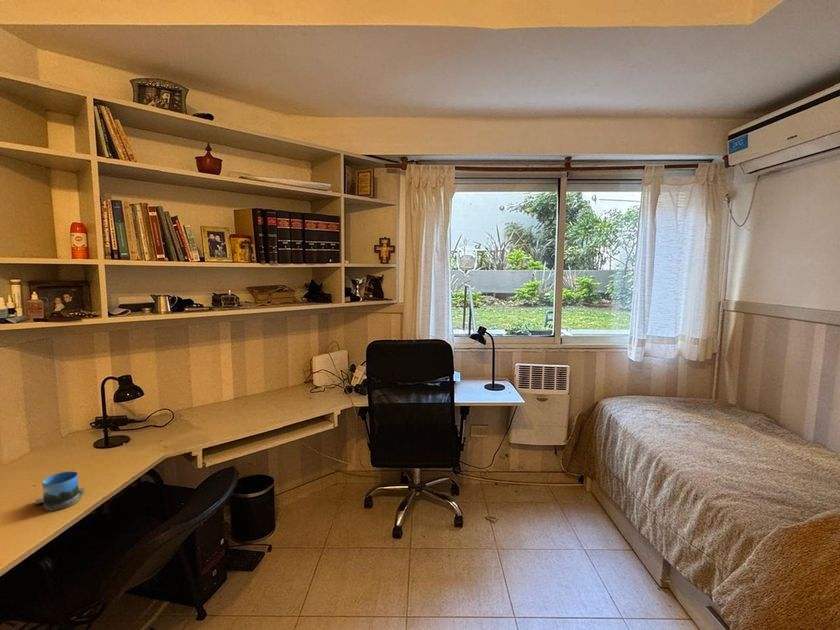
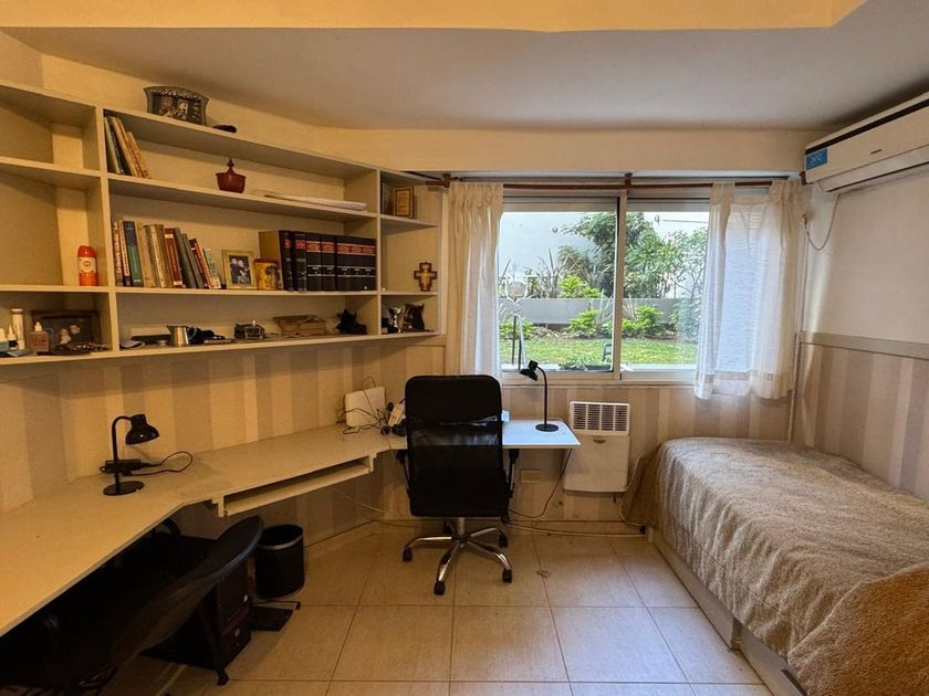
- mug (59, 489)
